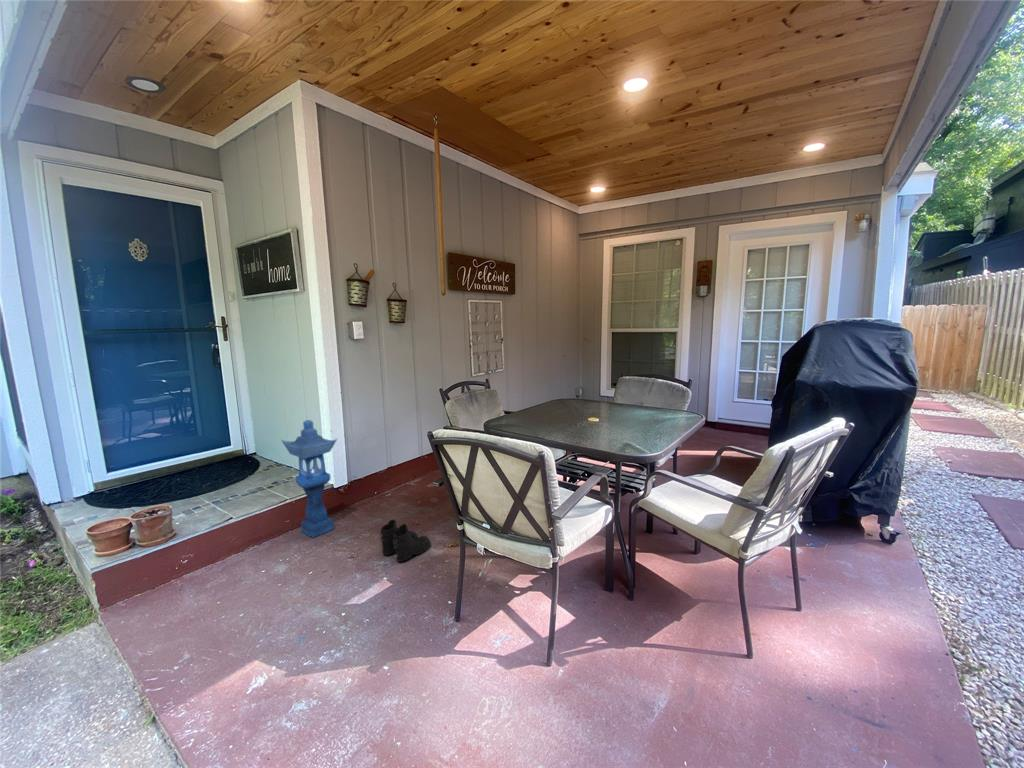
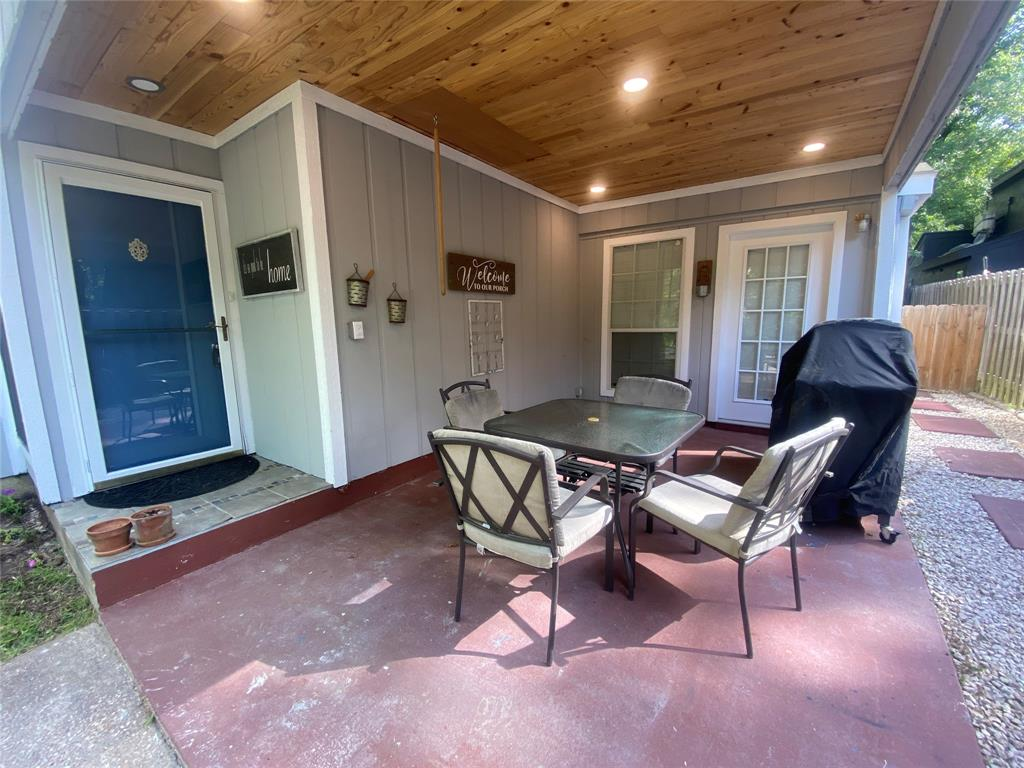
- boots (405, 534)
- lantern (312, 476)
